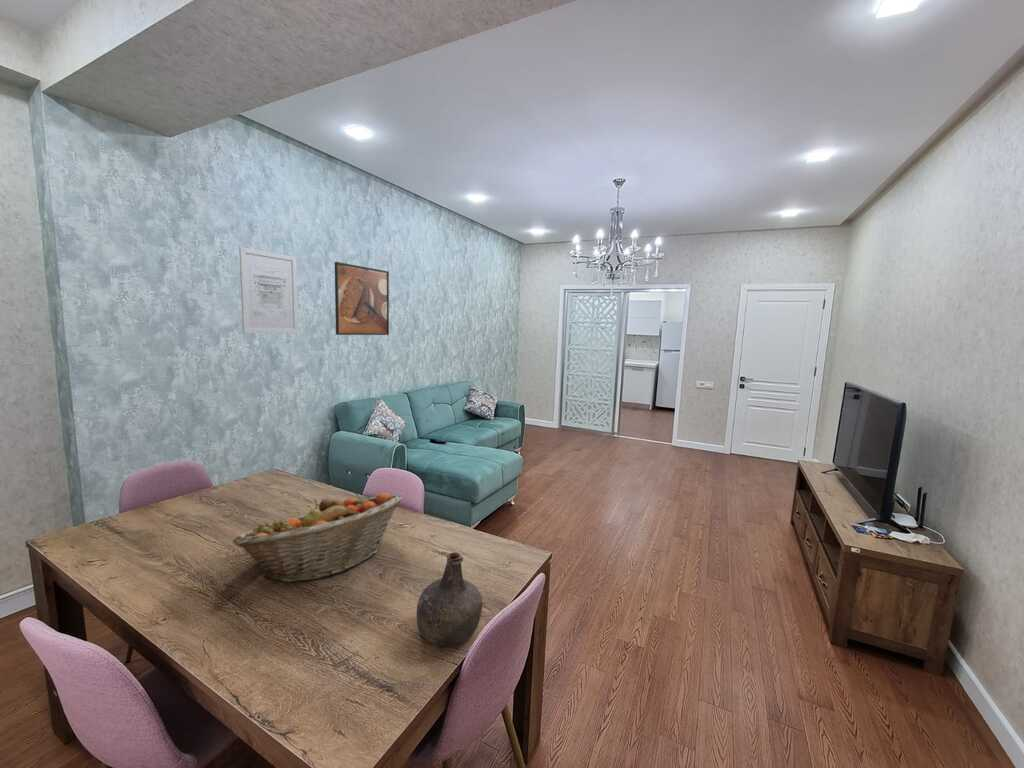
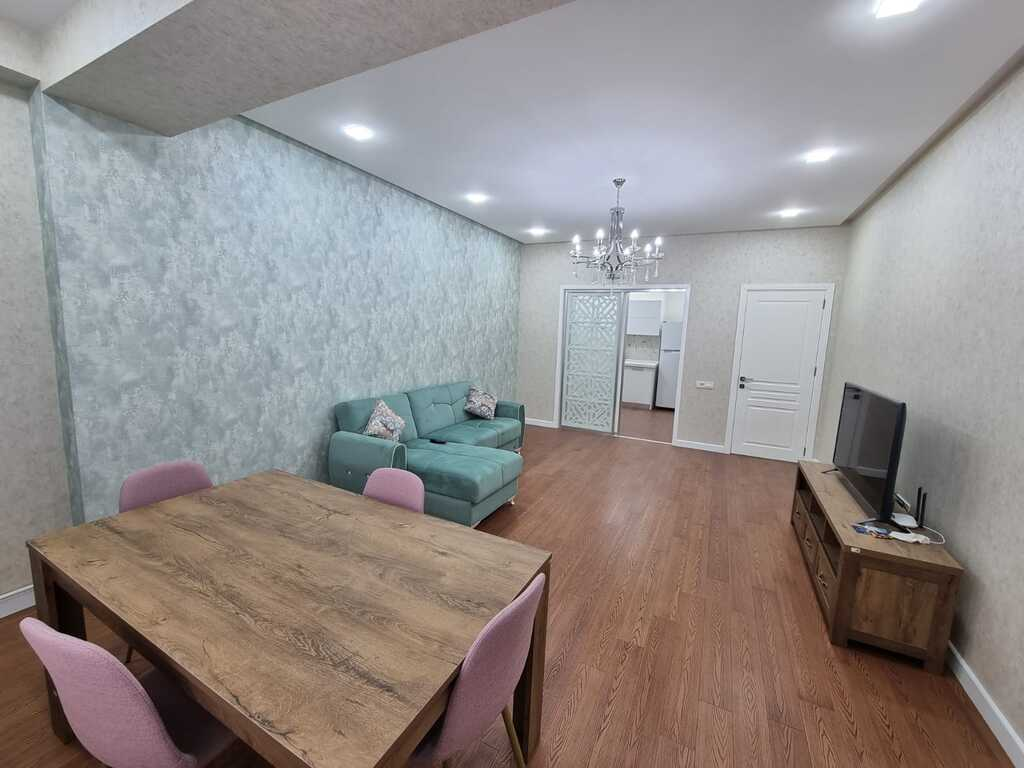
- bottle (450, 592)
- fruit basket (325, 528)
- wall art (270, 293)
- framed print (363, 301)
